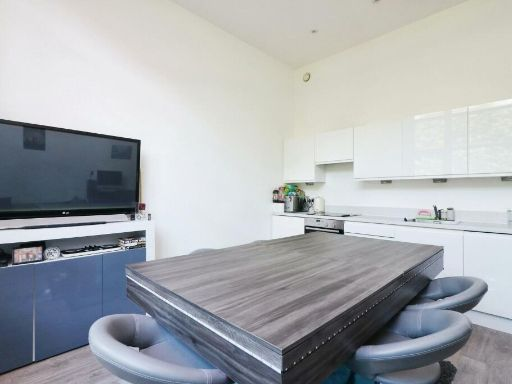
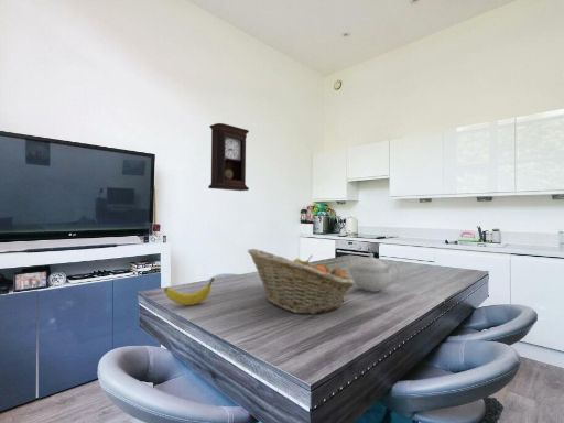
+ fruit basket (297, 274)
+ teapot (371, 271)
+ banana (189, 294)
+ pendulum clock (230, 159)
